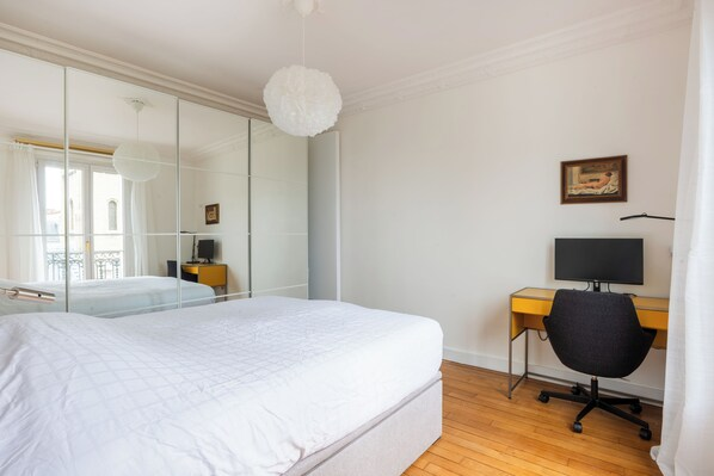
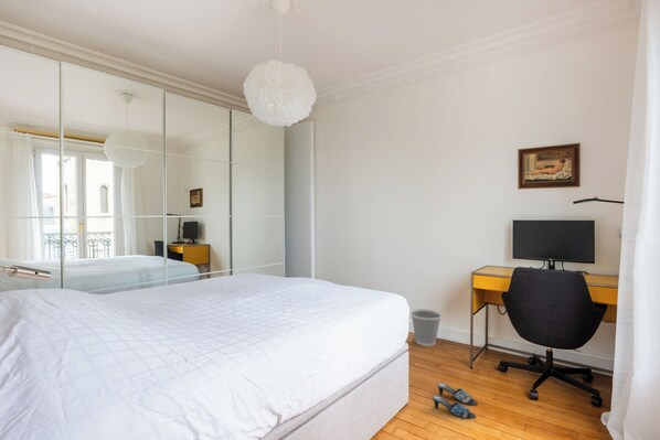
+ slippers (457, 398)
+ wastebasket (425, 328)
